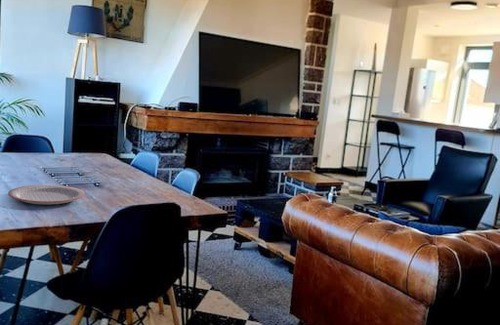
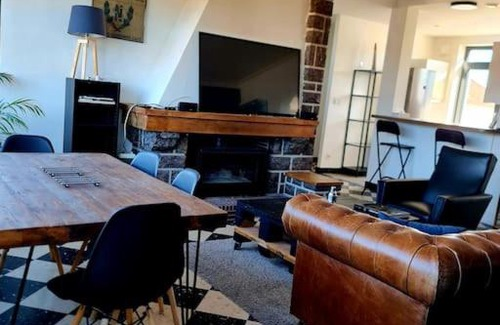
- plate (47, 195)
